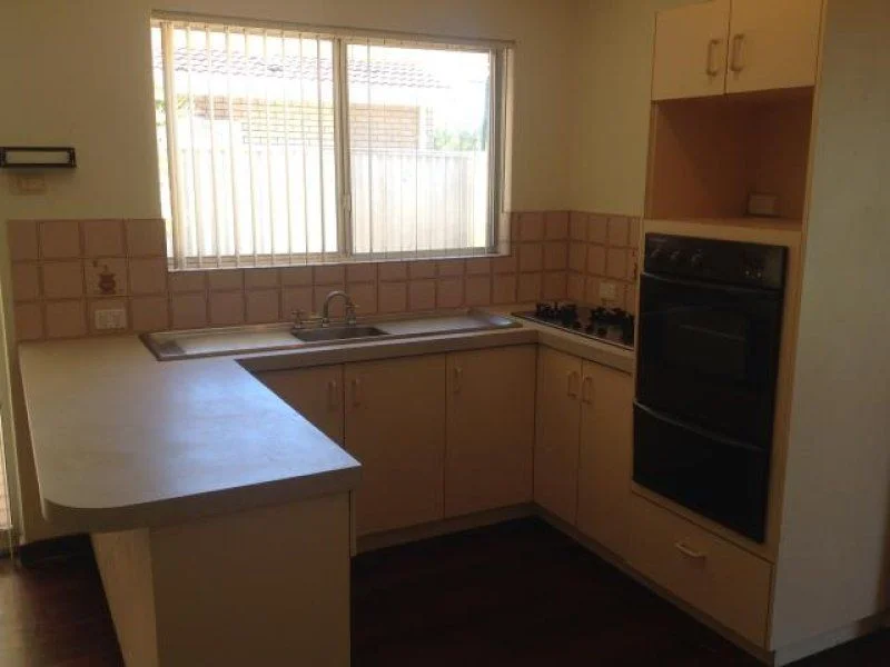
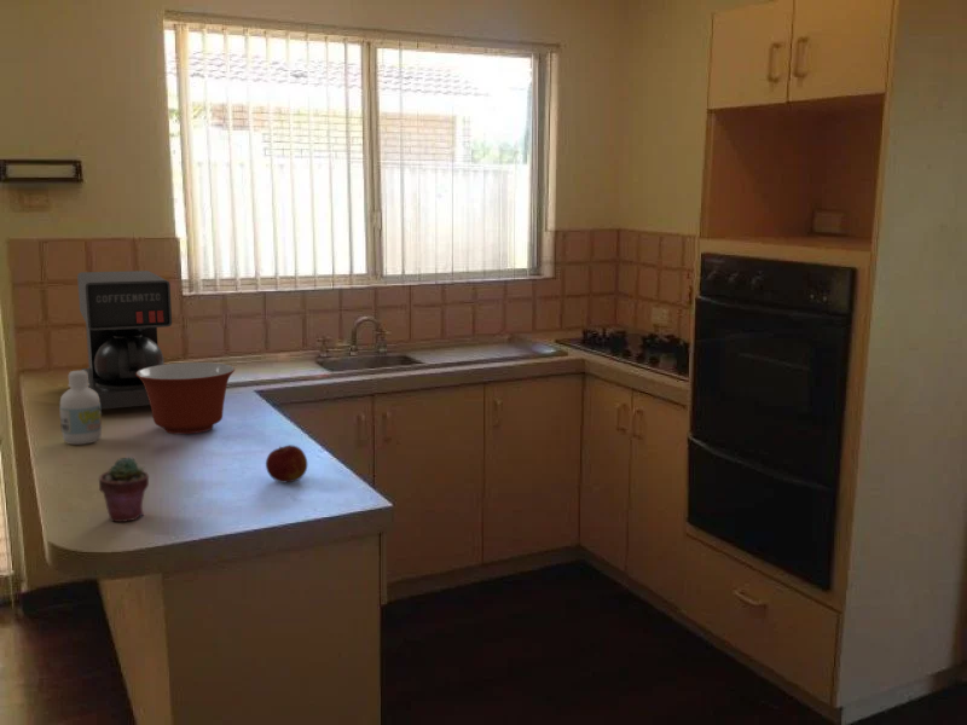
+ potted succulent (125, 487)
+ mixing bowl (187, 399)
+ apple (286, 462)
+ bottle (80, 406)
+ coffee maker (125, 336)
